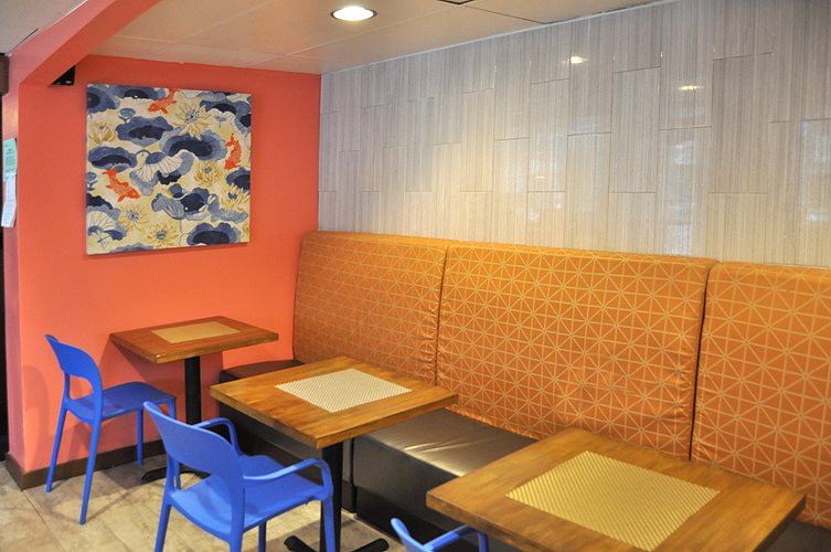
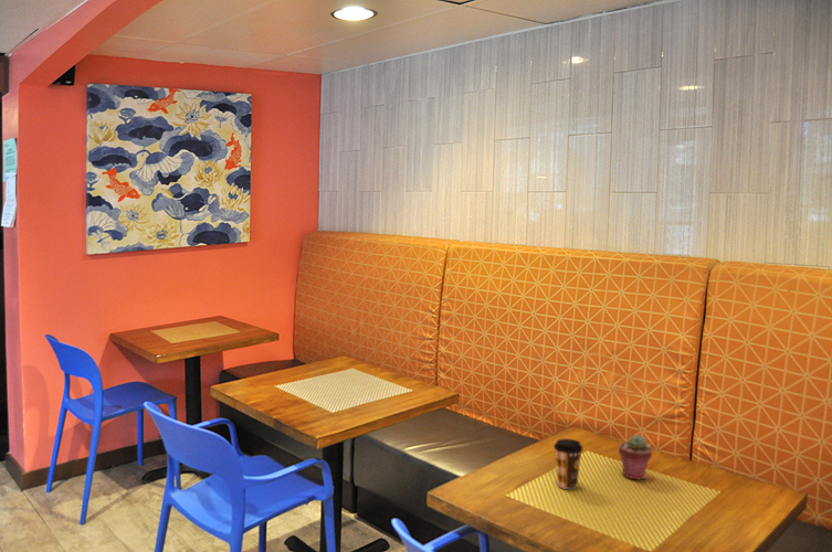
+ potted succulent (635, 455)
+ coffee cup (567, 464)
